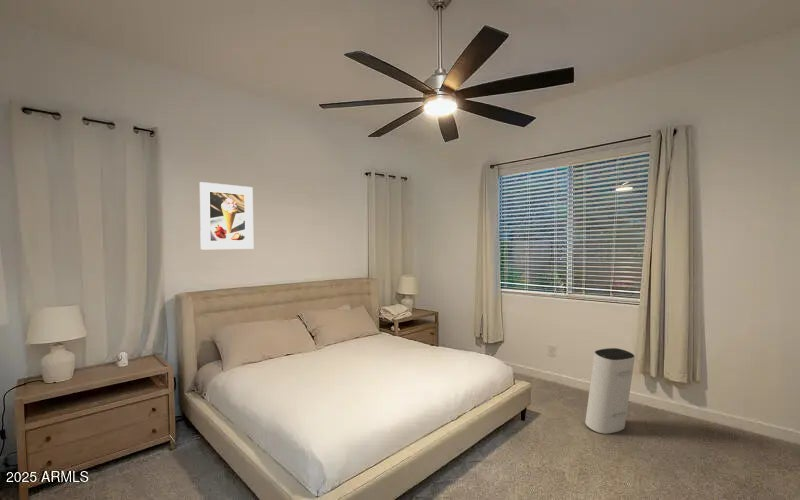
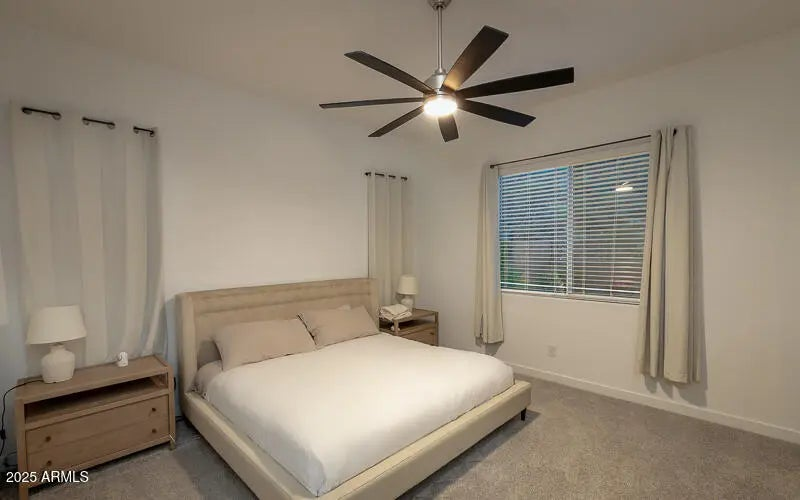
- air purifier (609, 389)
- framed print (227, 217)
